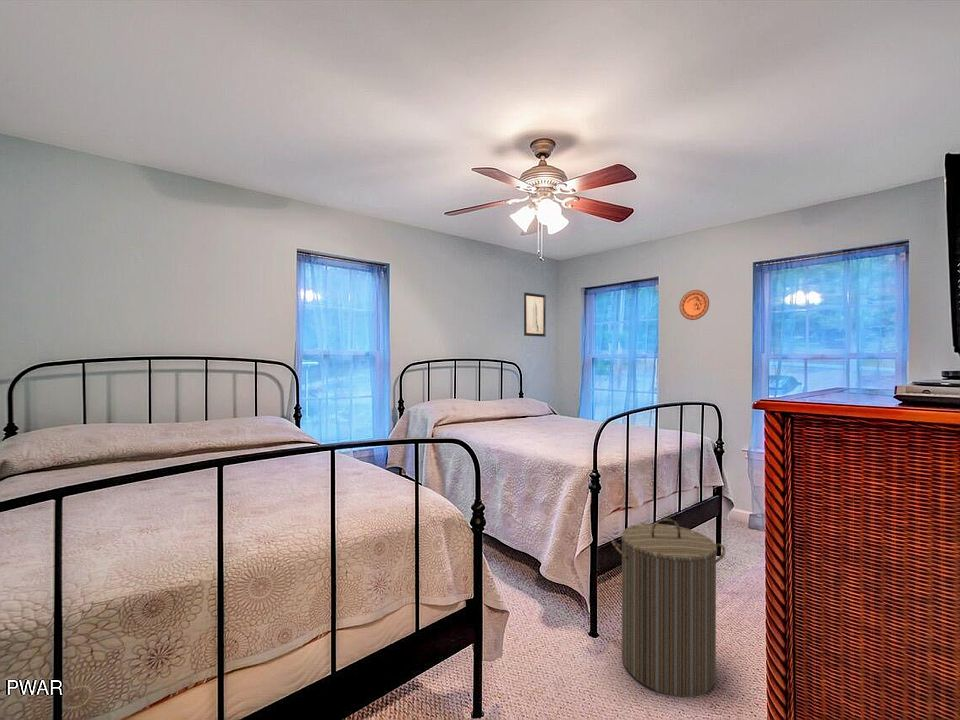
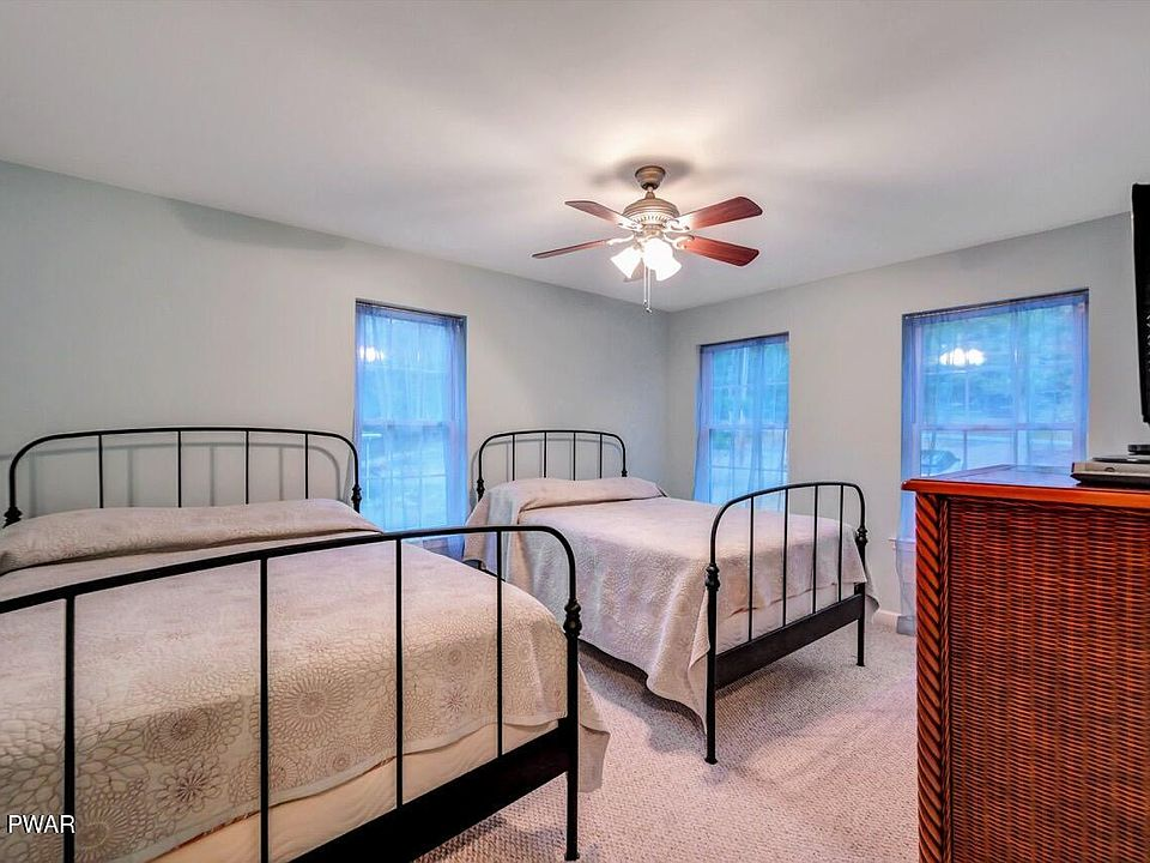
- laundry hamper (667, 592)
- wall art (535, 315)
- decorative plate (694, 305)
